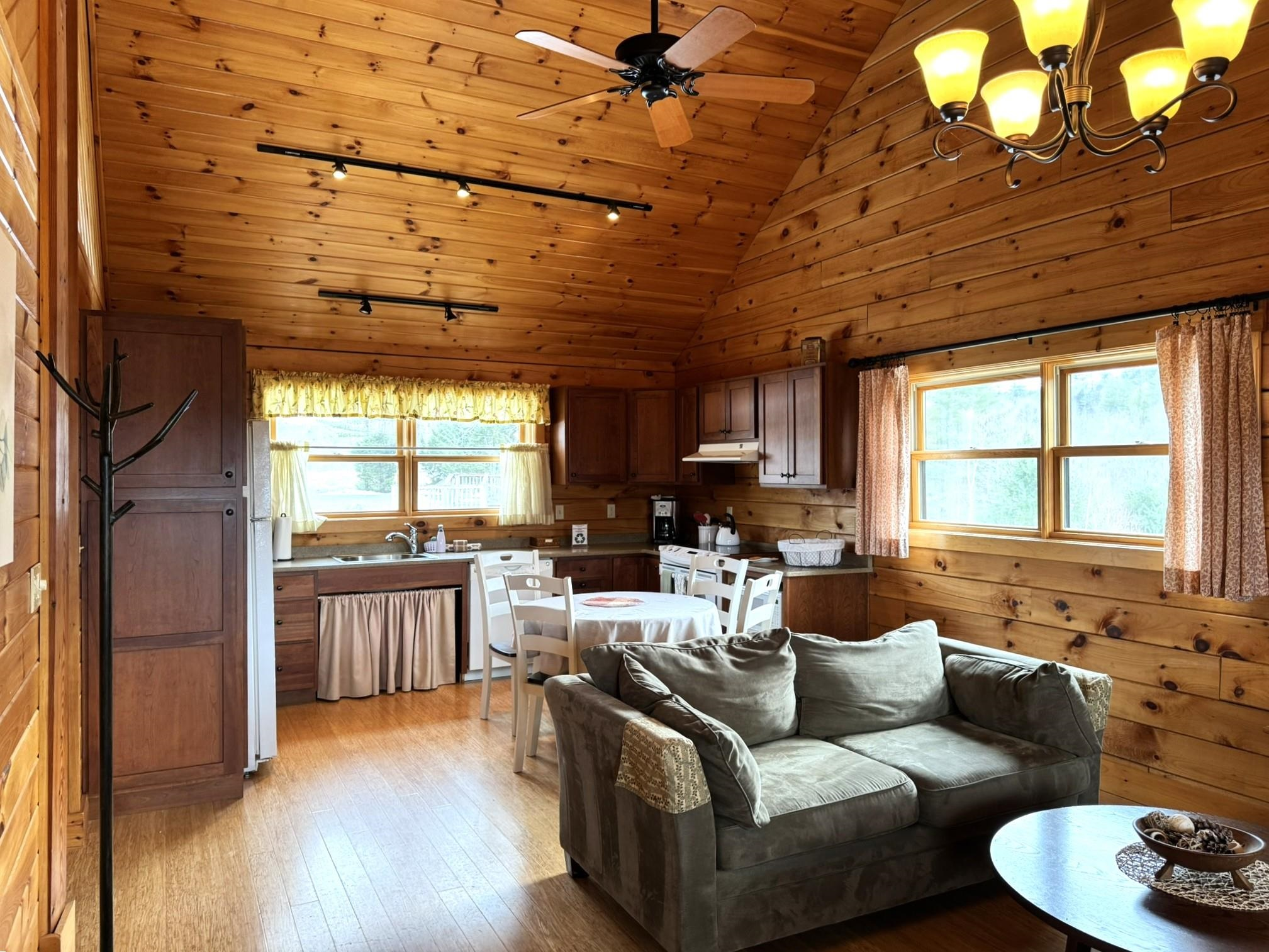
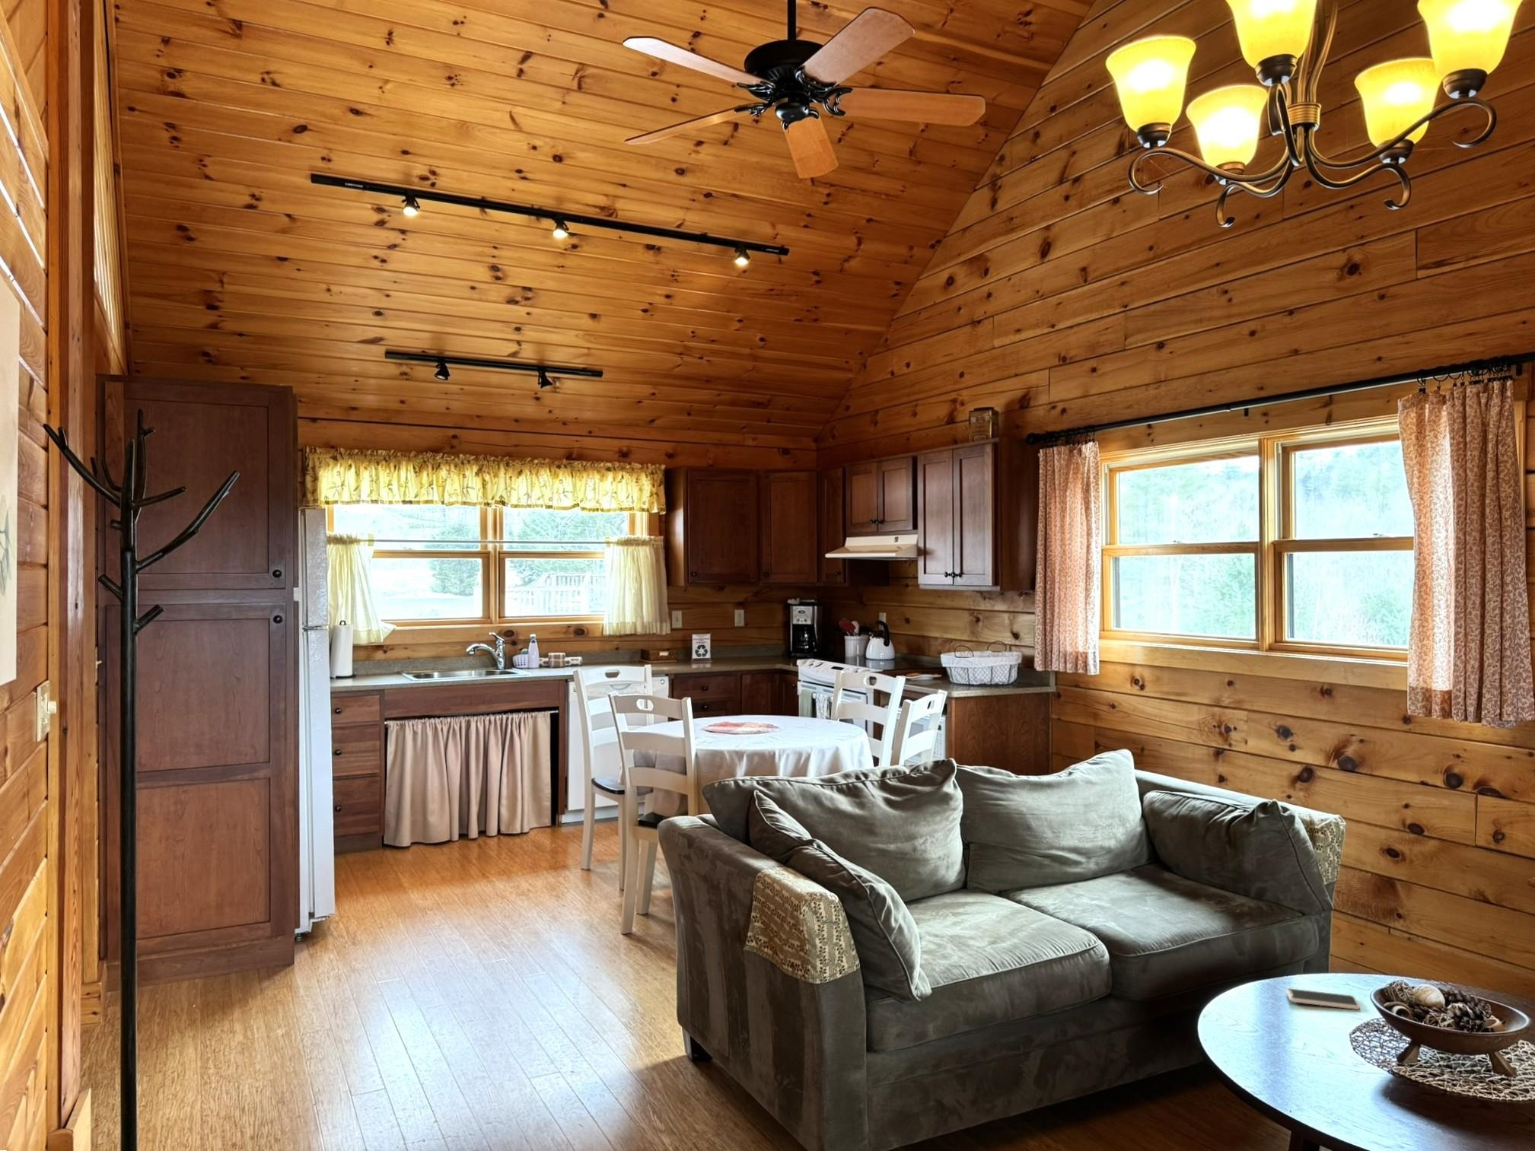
+ smartphone (1322, 999)
